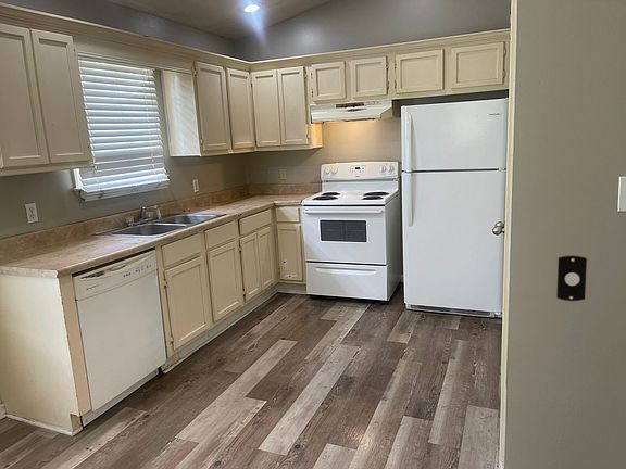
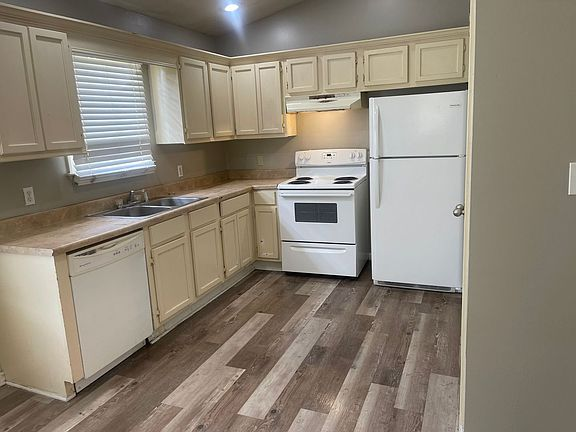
- light switch (572, 278)
